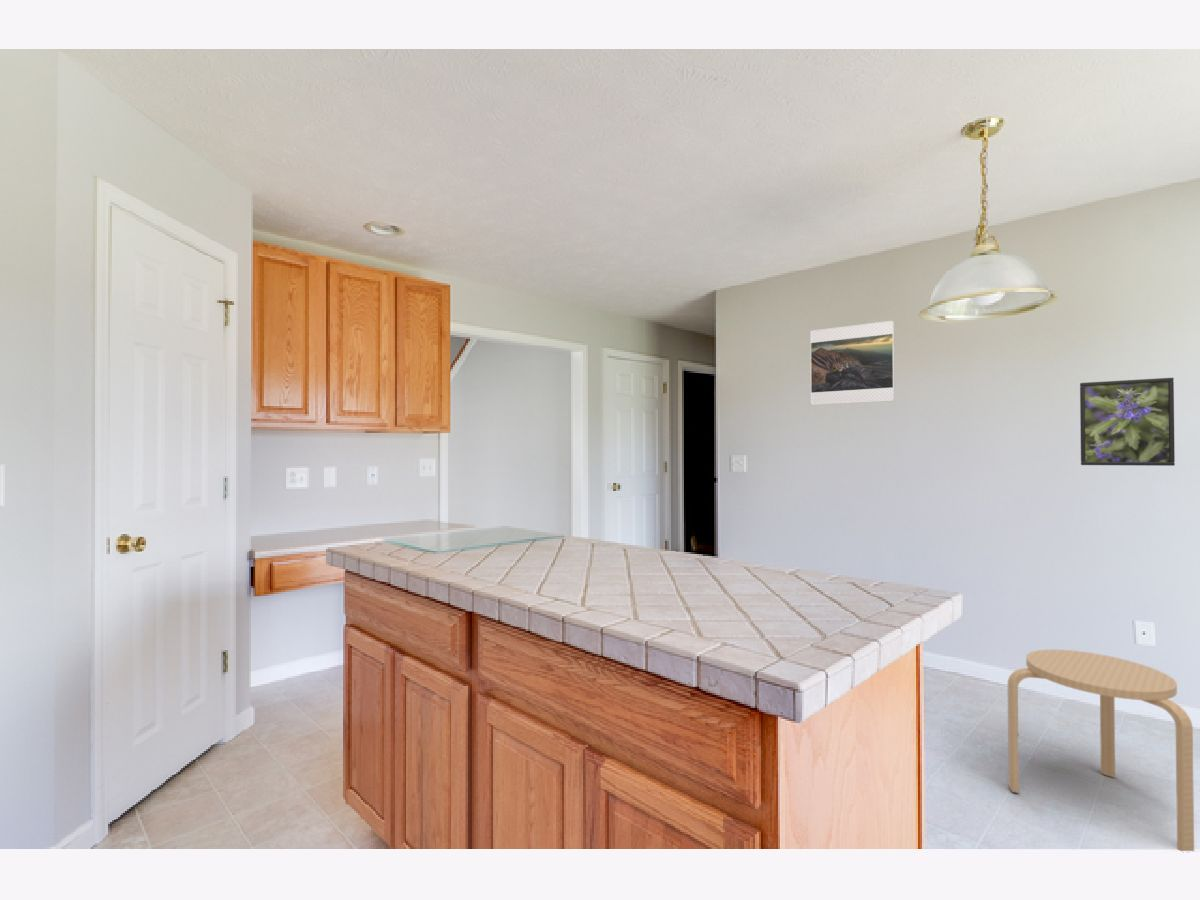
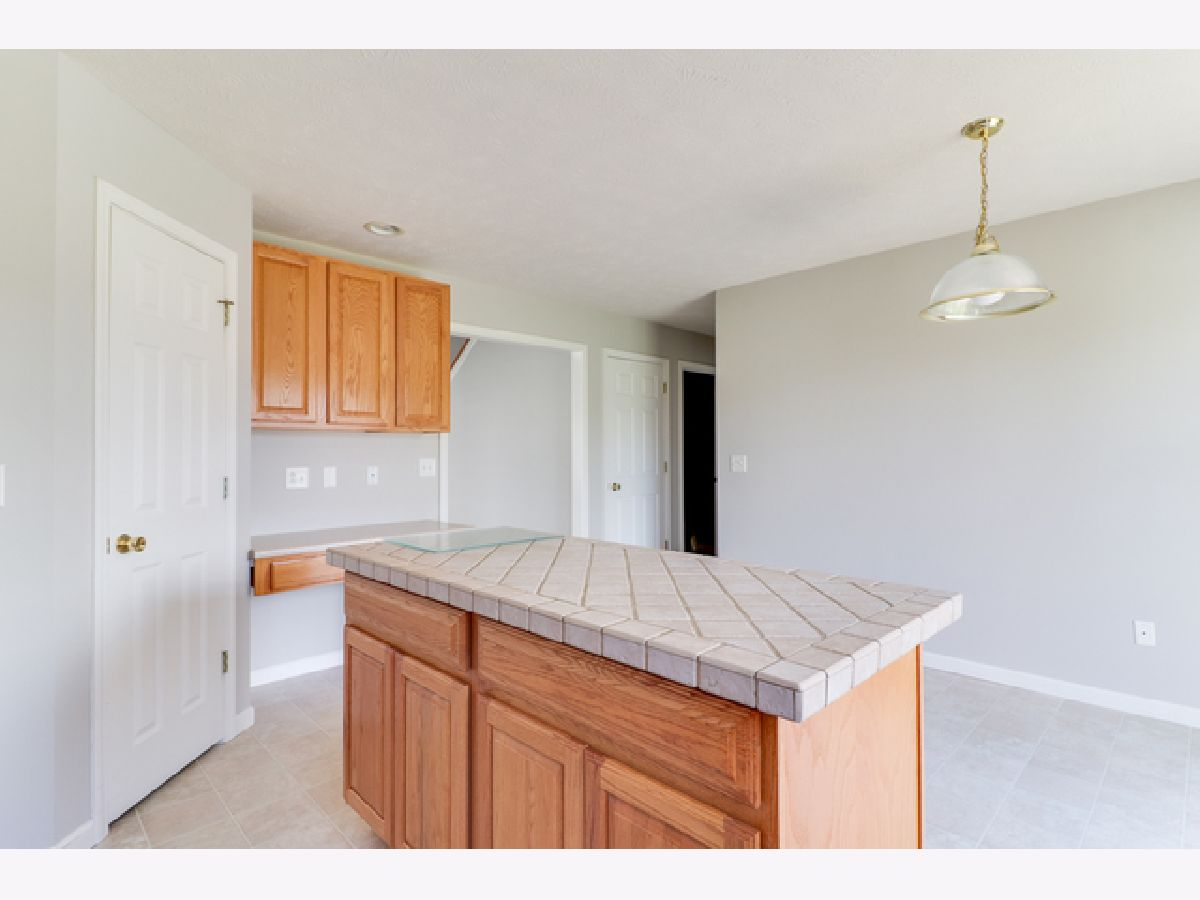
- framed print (1125, 422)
- stool (1100, 732)
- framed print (850, 364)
